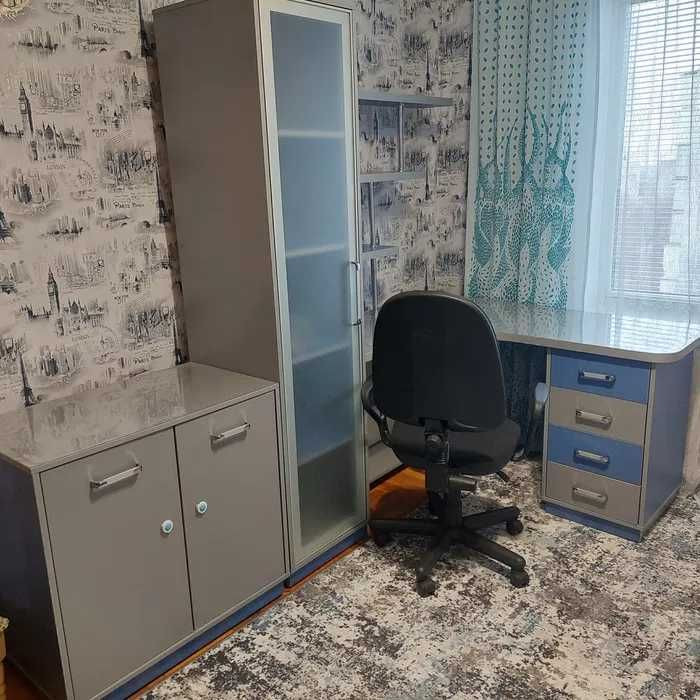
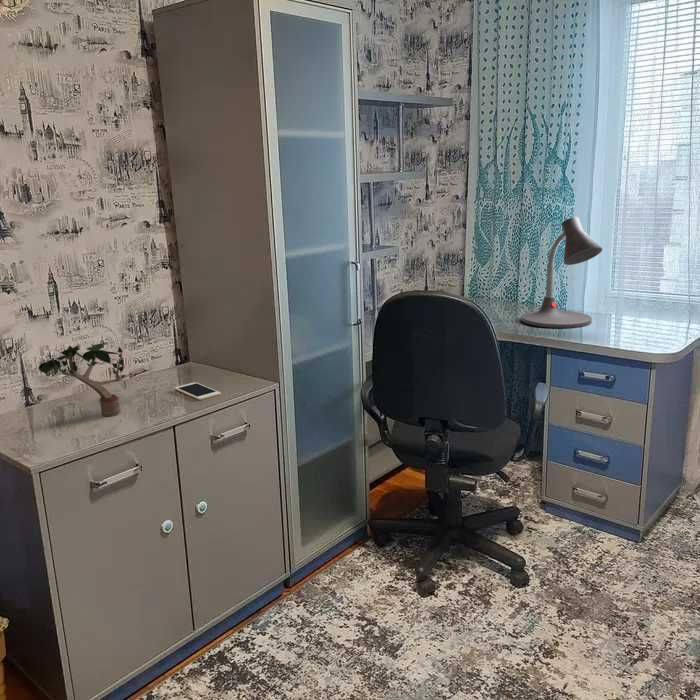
+ cell phone (197, 390)
+ desk lamp (565, 264)
+ potted plant (78, 378)
